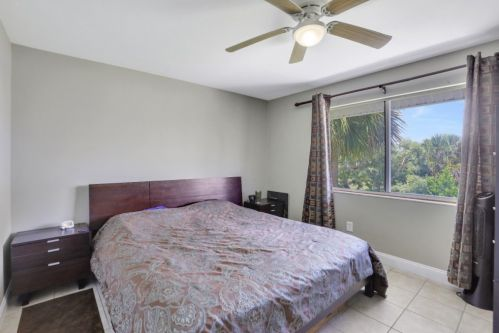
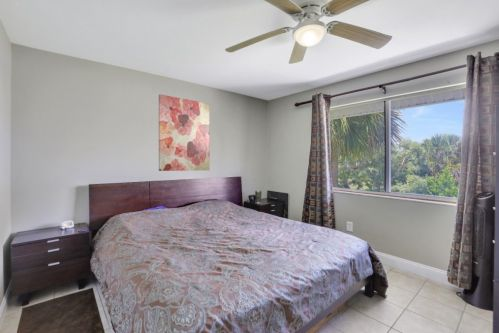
+ wall art (185, 135)
